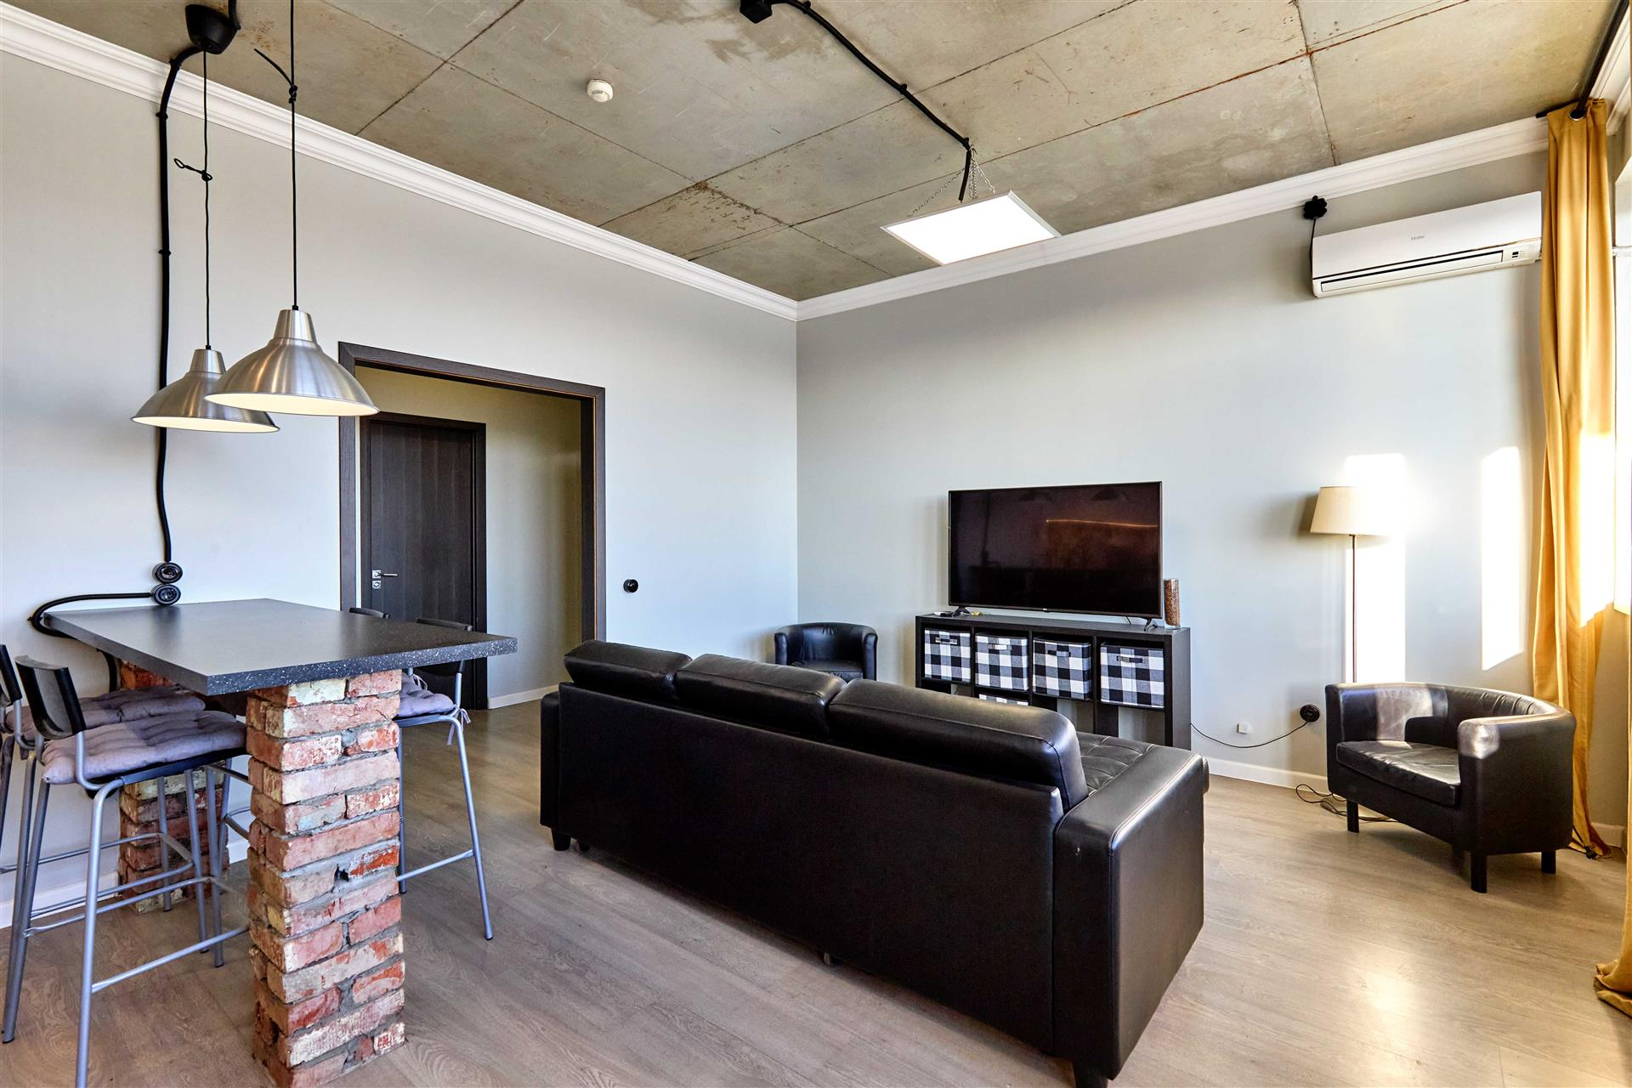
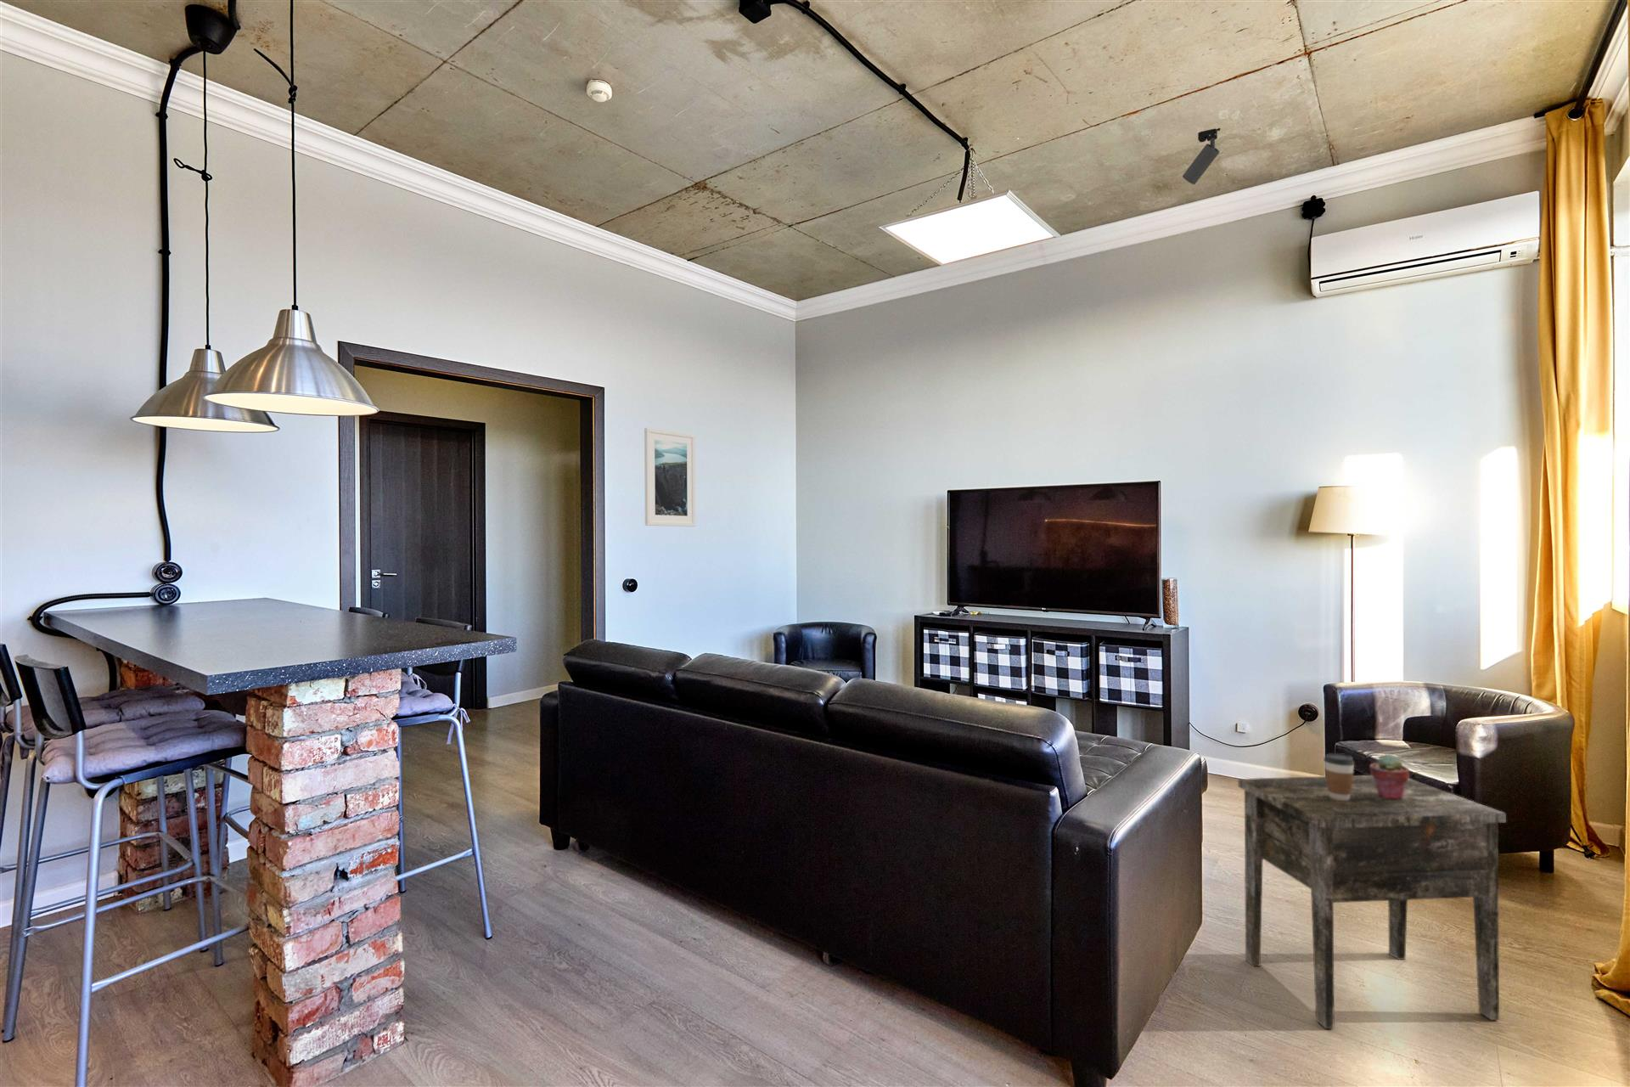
+ coffee cup (1339, 776)
+ potted succulent (1389, 774)
+ track light (1201, 158)
+ side table (1363, 890)
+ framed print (671, 478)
